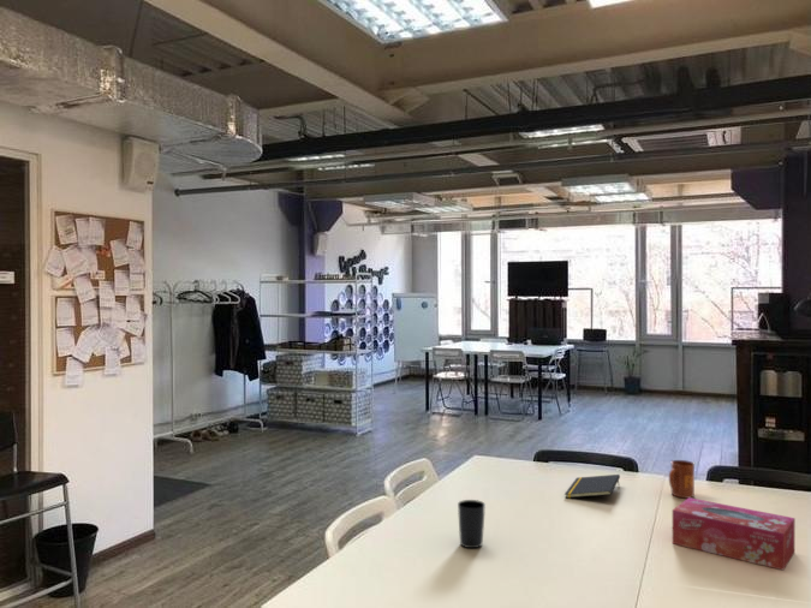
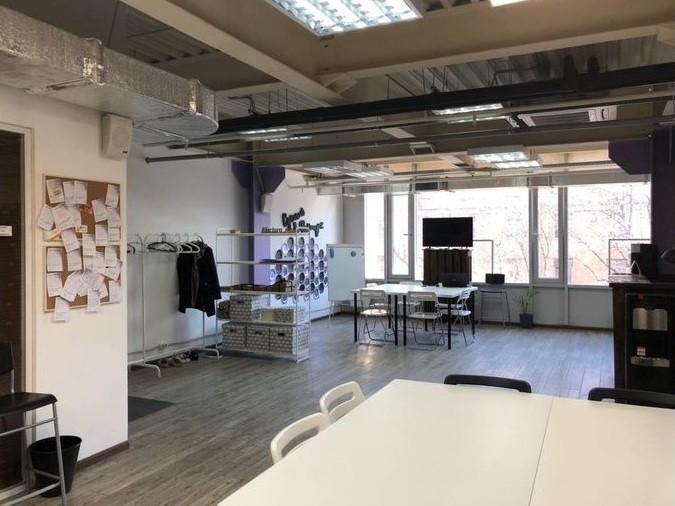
- cup (471, 524)
- tissue box (732, 530)
- notepad (592, 485)
- mug (679, 479)
